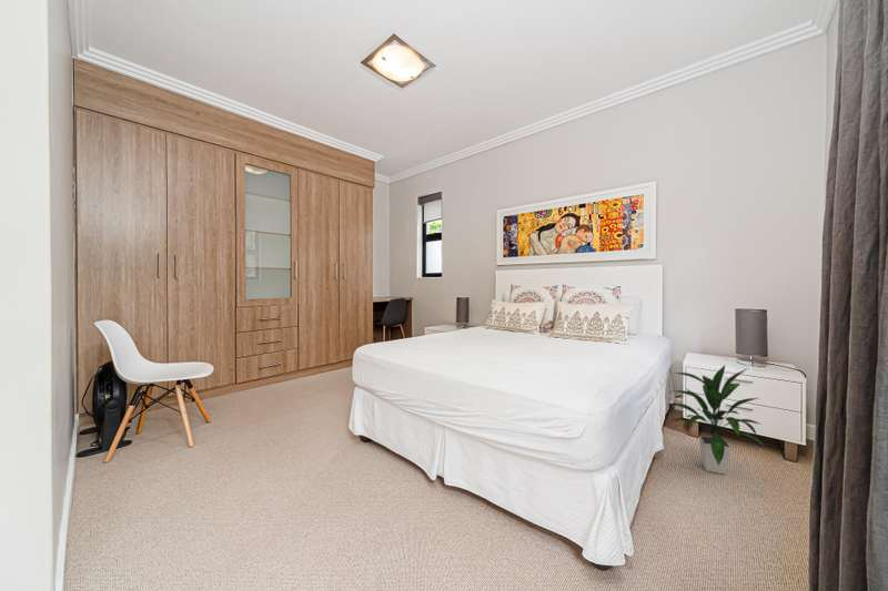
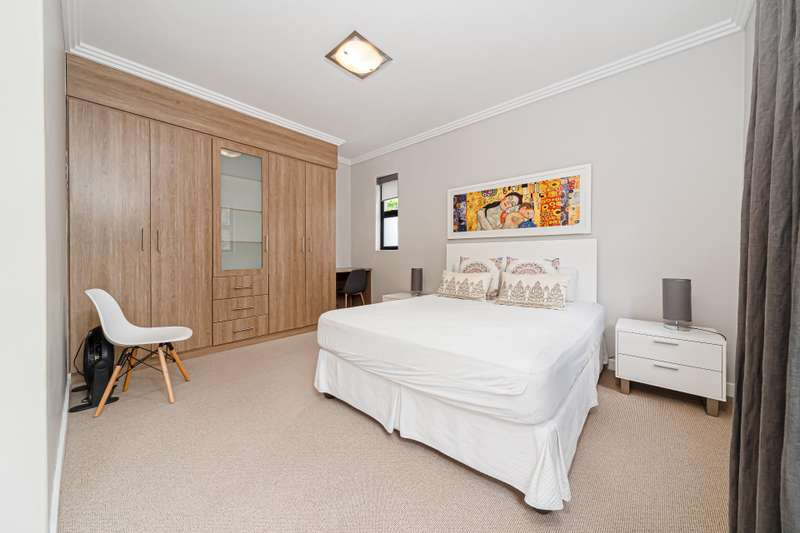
- indoor plant (713, 417)
